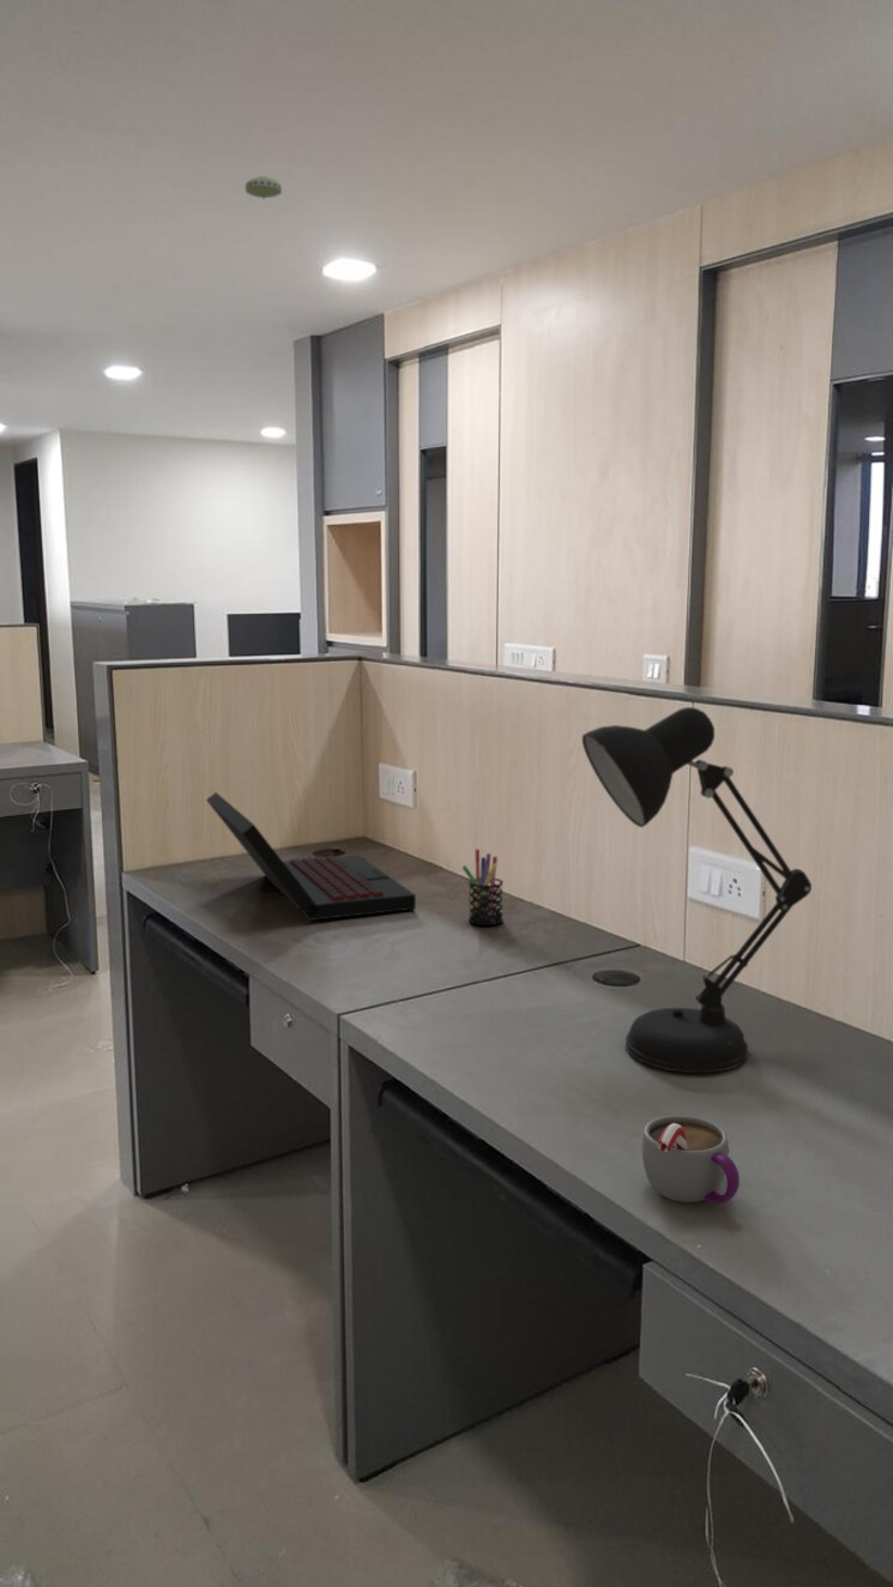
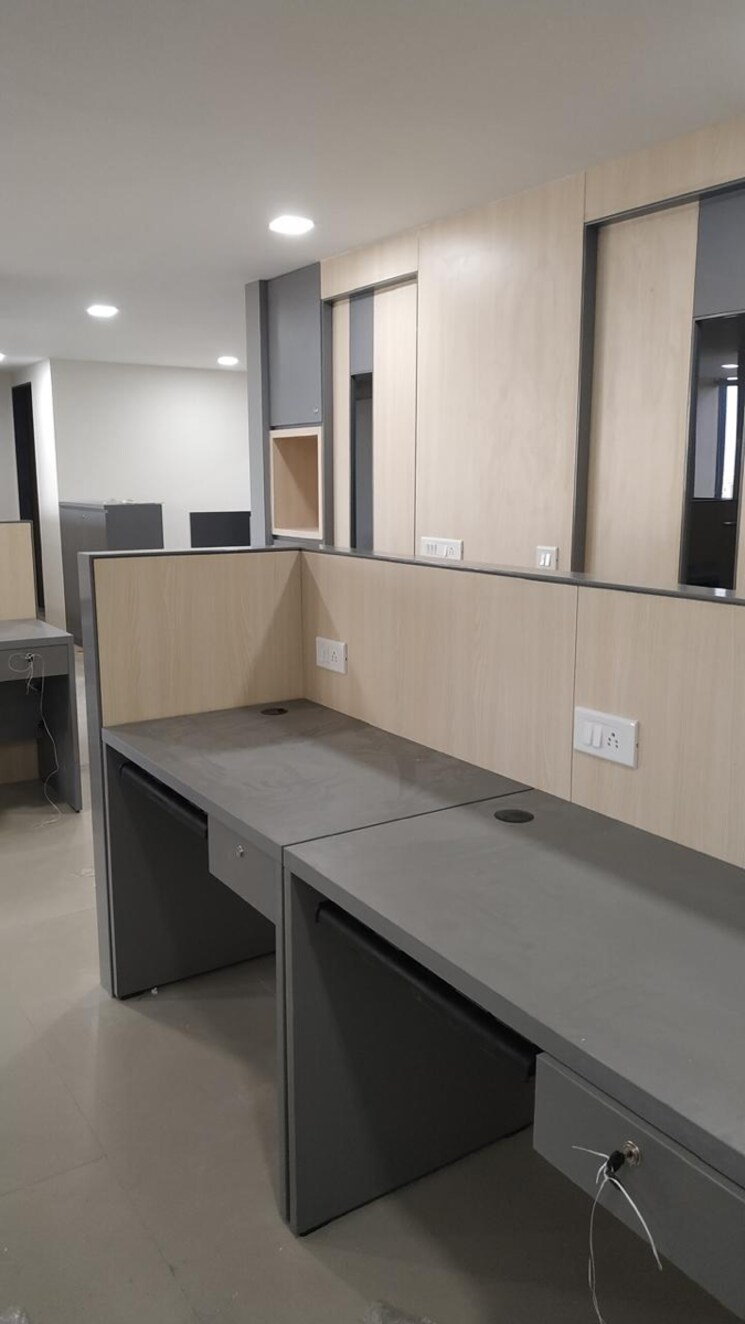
- mug (694, 1154)
- pen holder (481, 886)
- smoke detector (263, 187)
- laptop (306, 858)
- desk lamp (645, 825)
